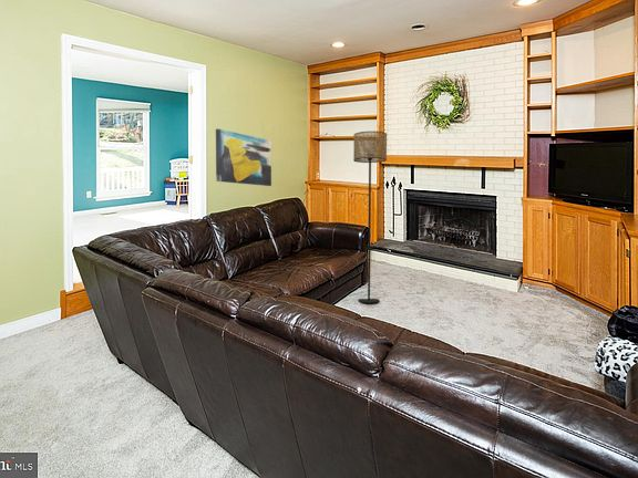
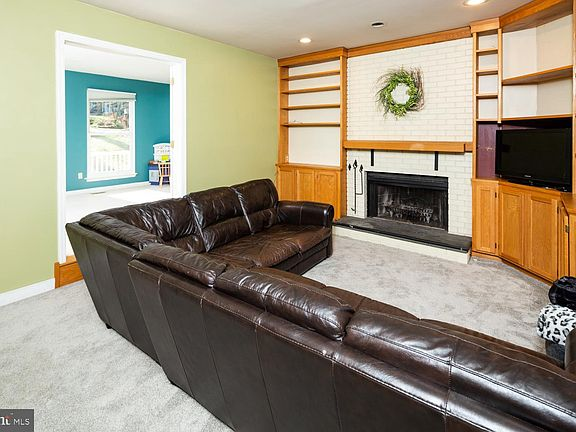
- floor lamp (369, 218)
- wall art (245, 159)
